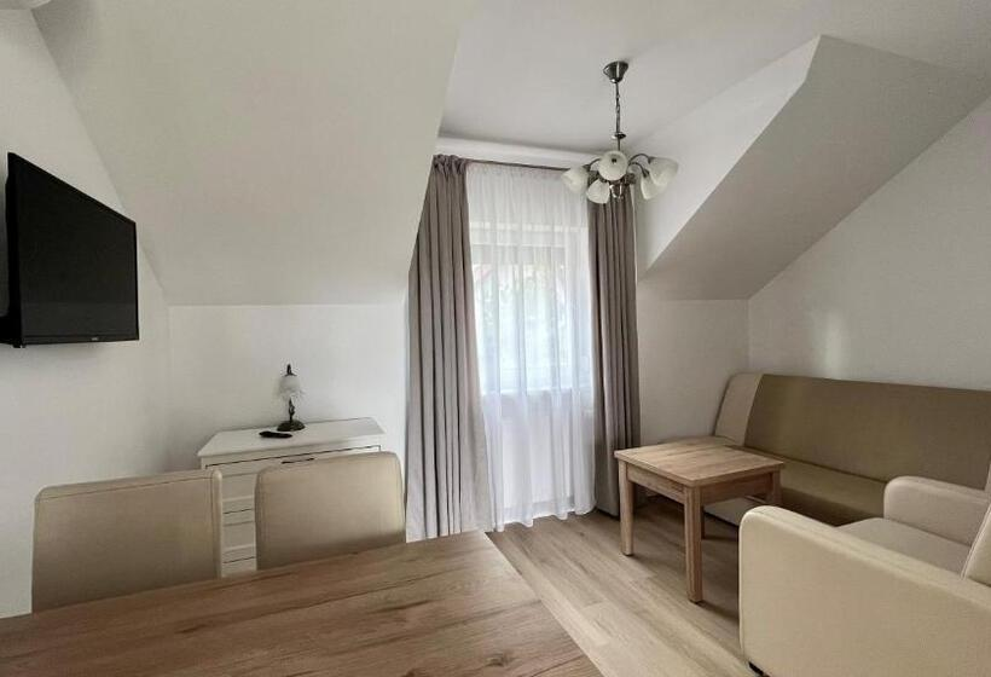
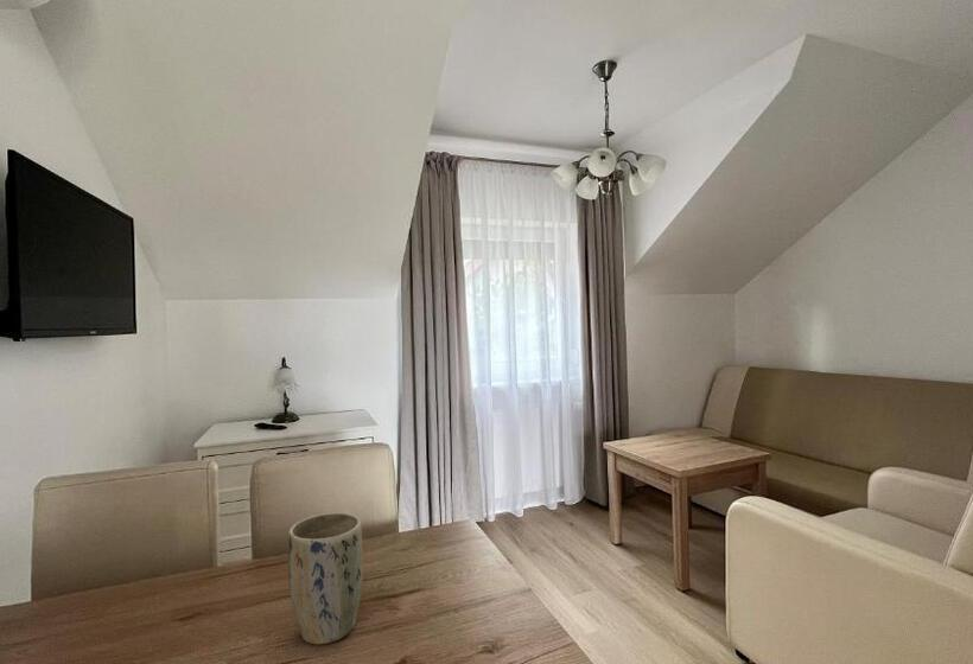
+ plant pot (326, 576)
